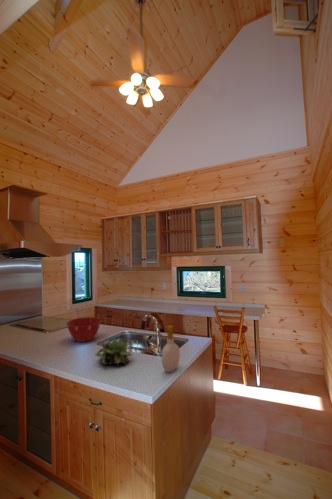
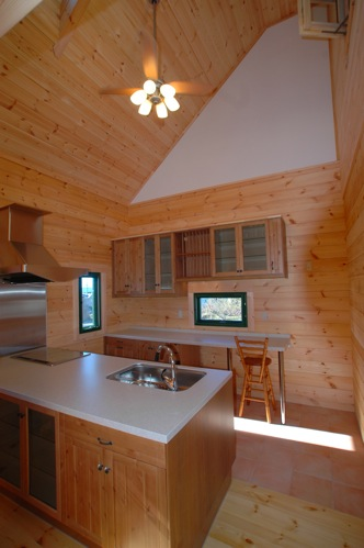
- succulent plant (113, 349)
- soap bottle (169, 347)
- mixing bowl (84, 330)
